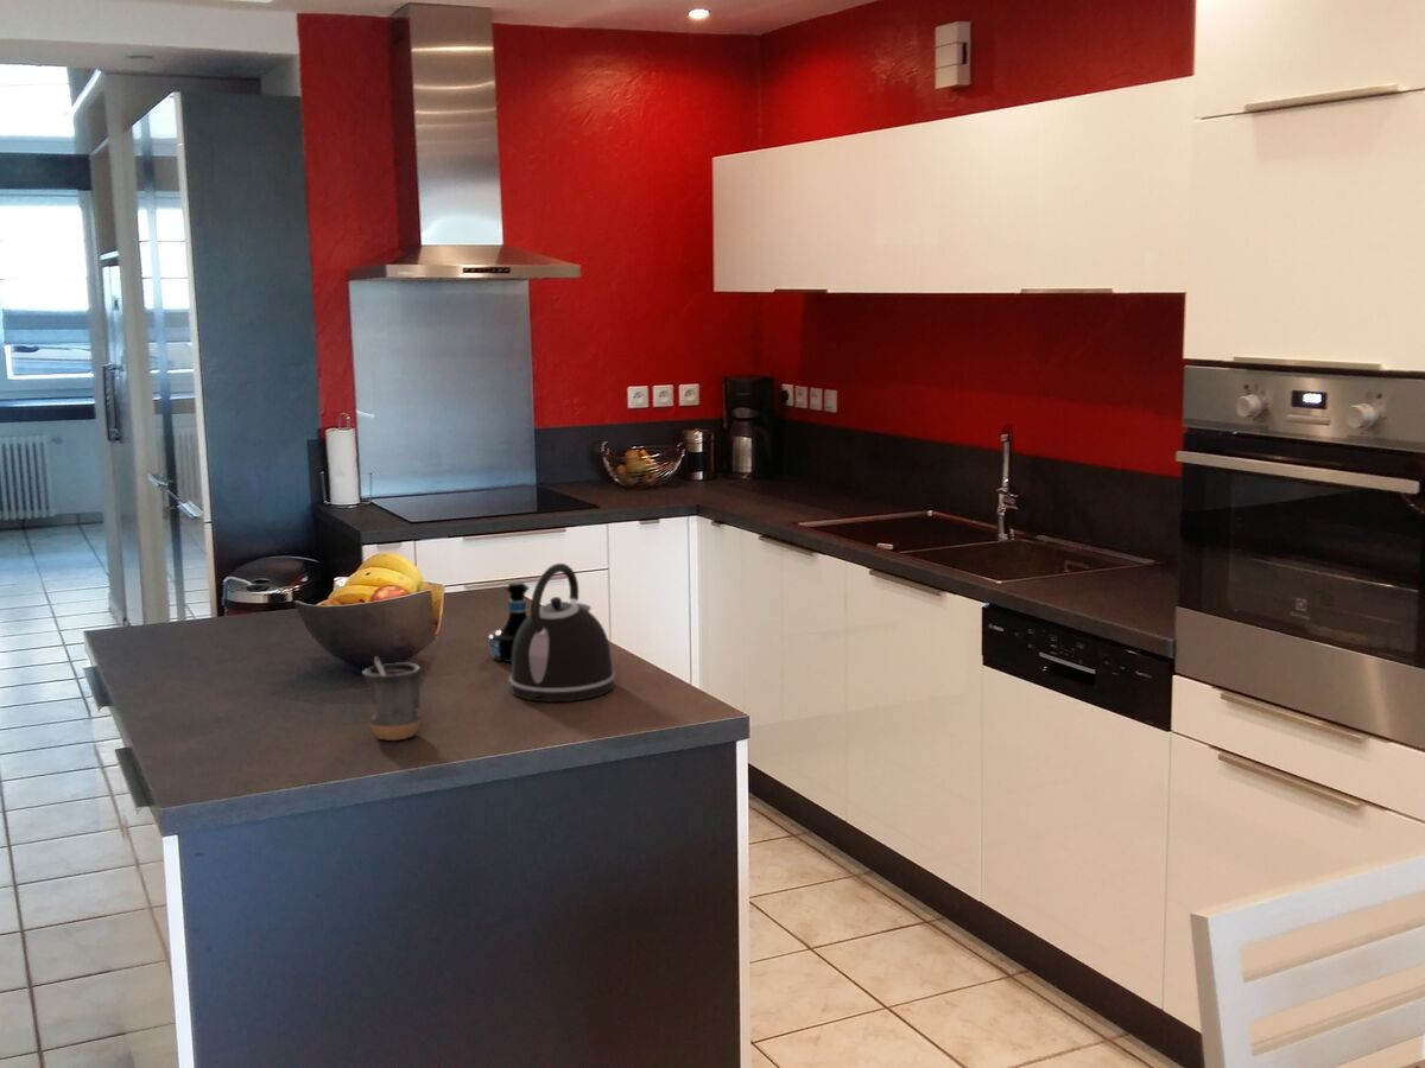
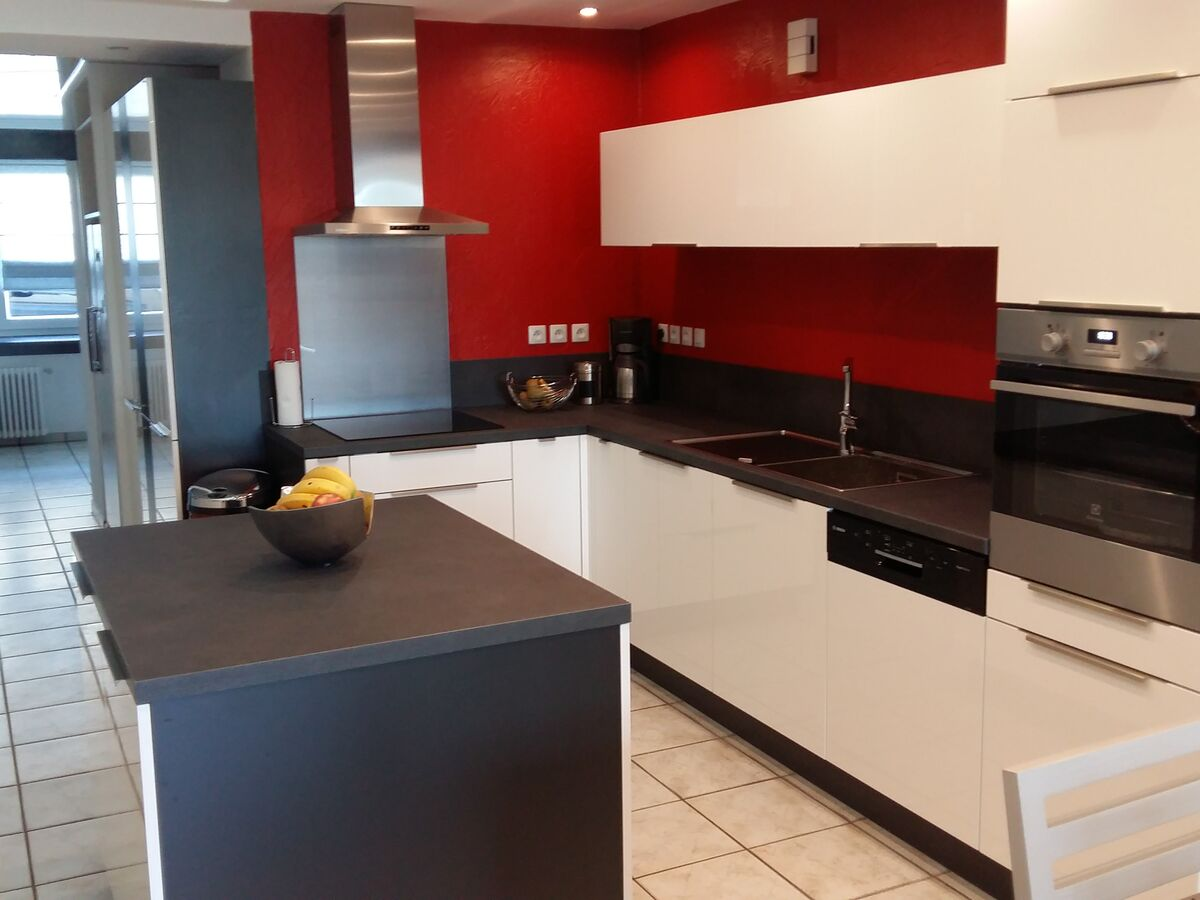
- tequila bottle (518, 619)
- kettle (559, 625)
- mug (392, 695)
